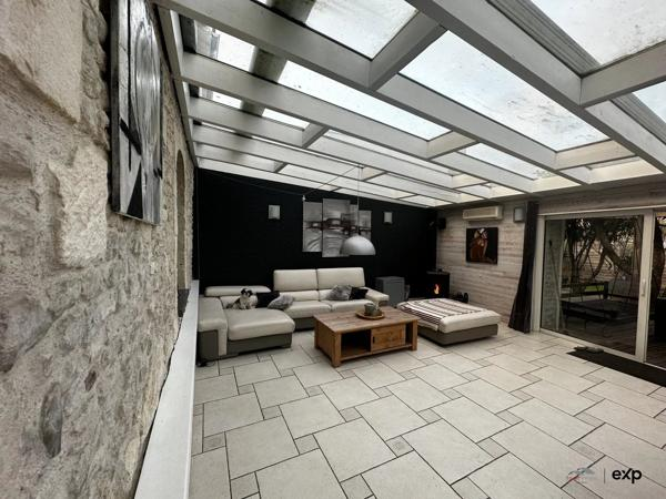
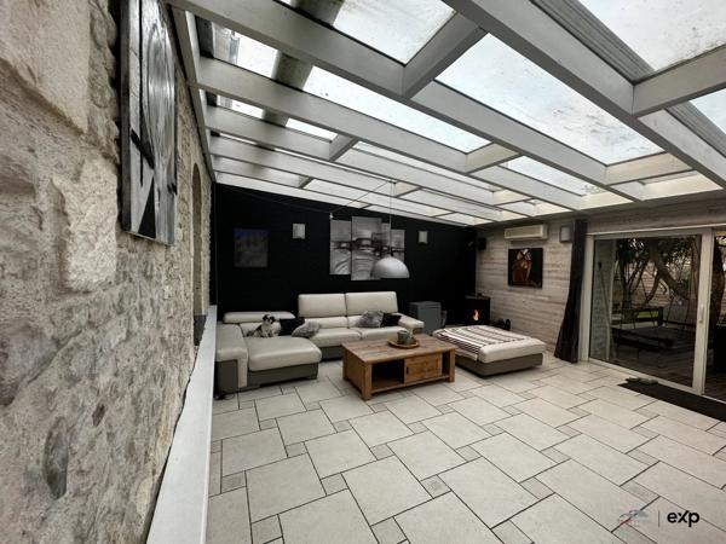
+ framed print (250, 248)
